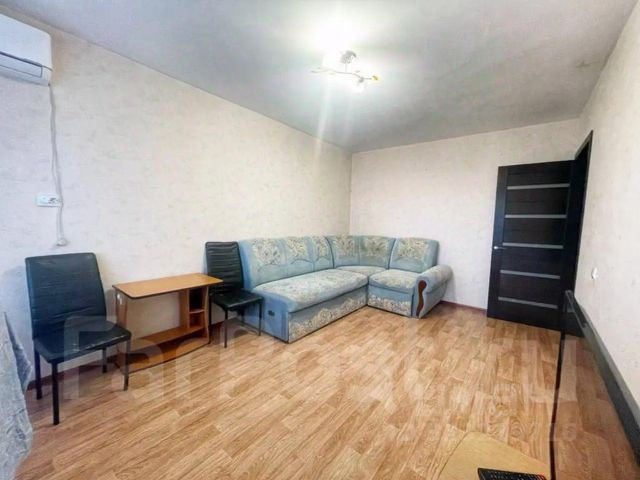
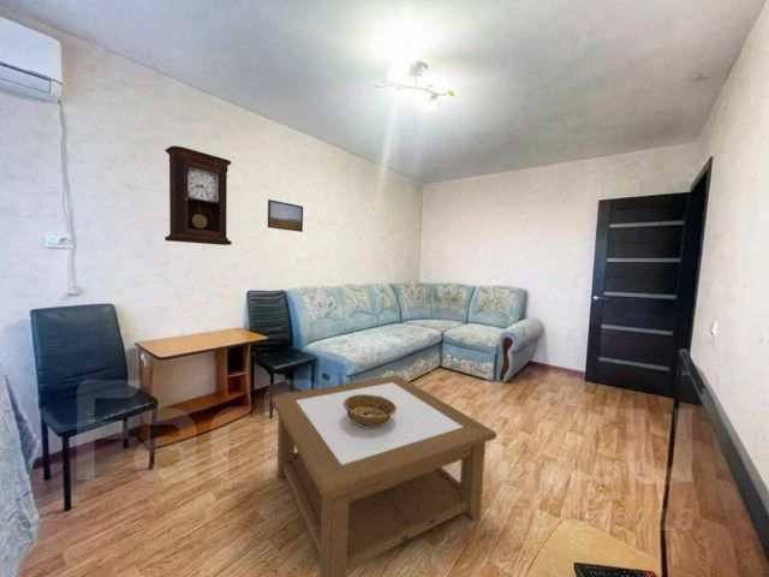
+ decorative bowl (369, 410)
+ pendulum clock (201, 200)
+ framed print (286, 216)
+ coffee table (371, 453)
